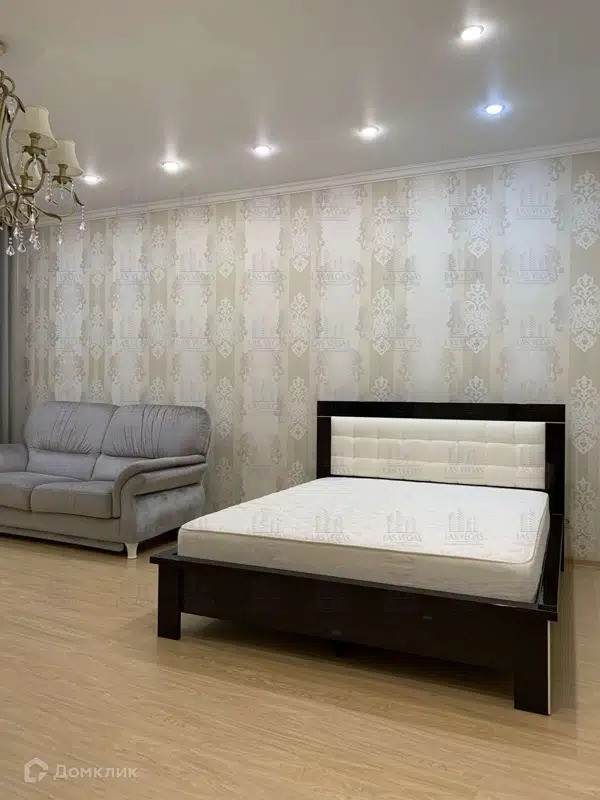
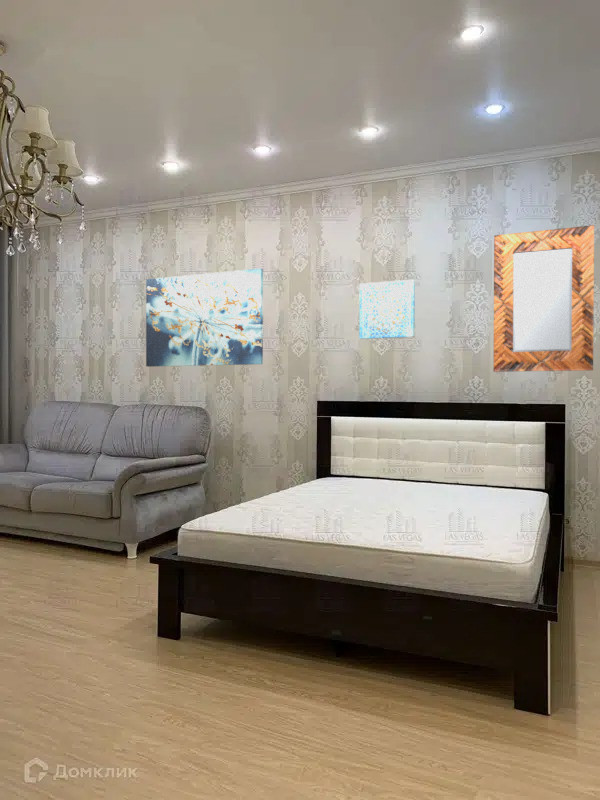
+ wall art (201, 319)
+ home mirror (542, 301)
+ wall art (386, 309)
